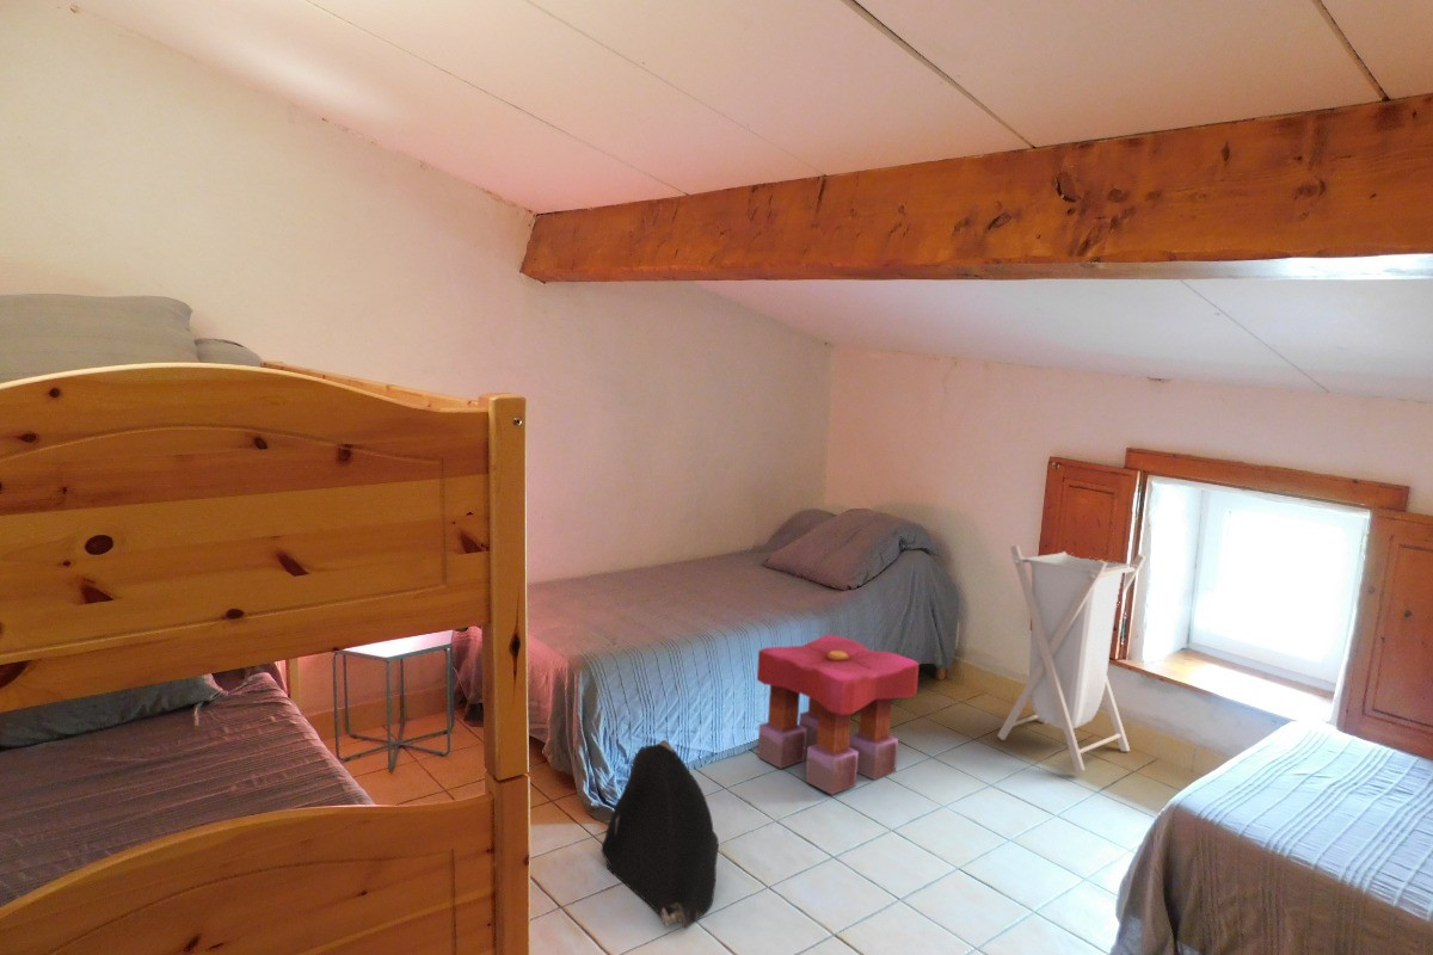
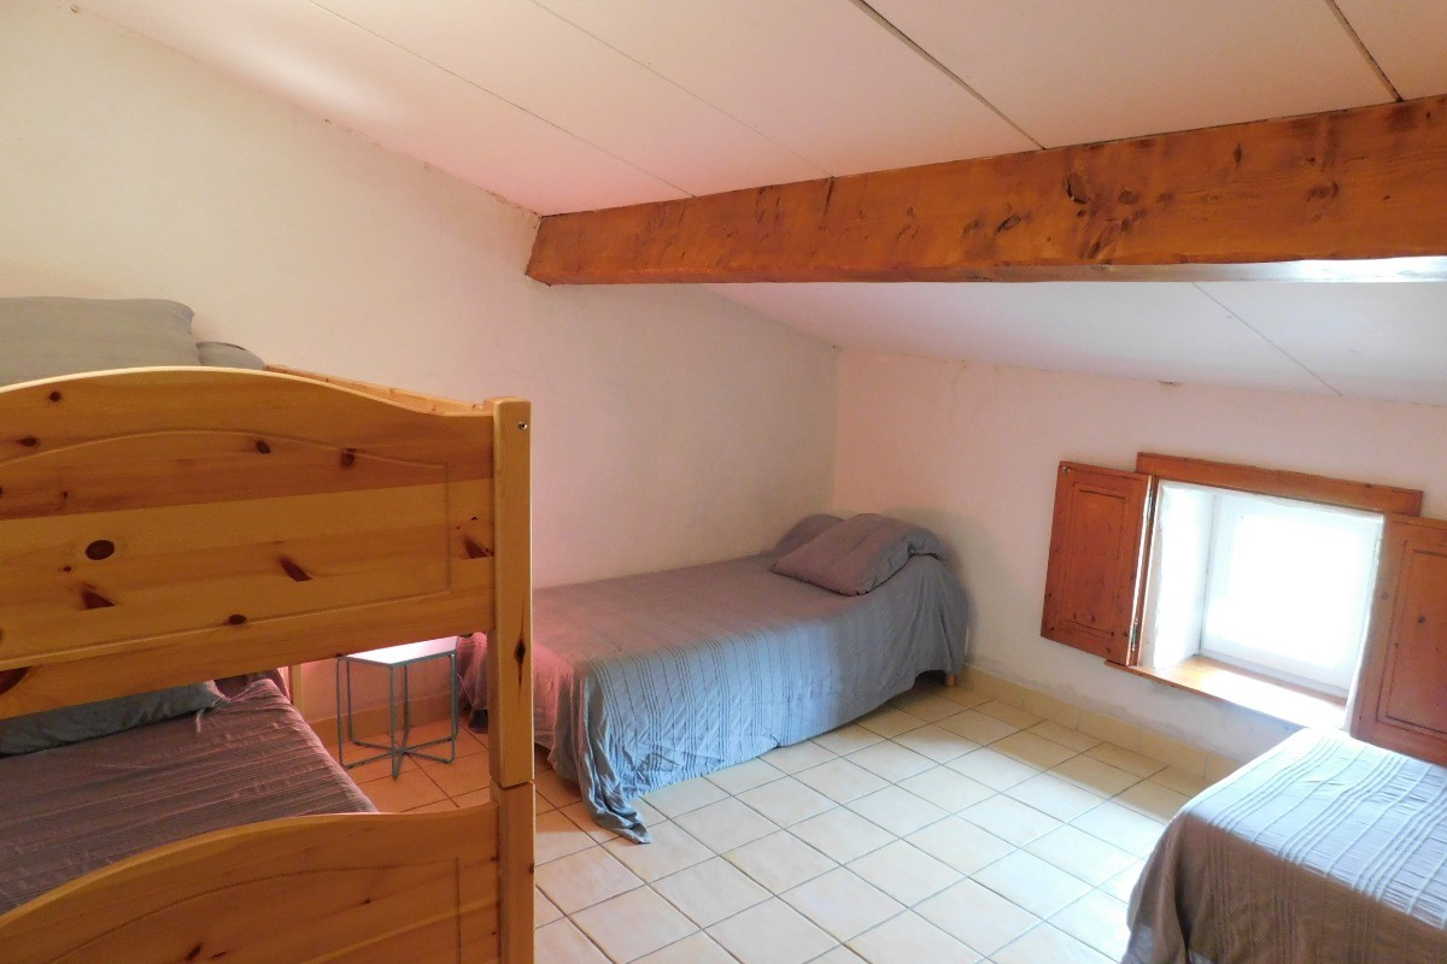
- laundry hamper (1070, 648)
- backpack (668, 814)
- stool (835, 709)
